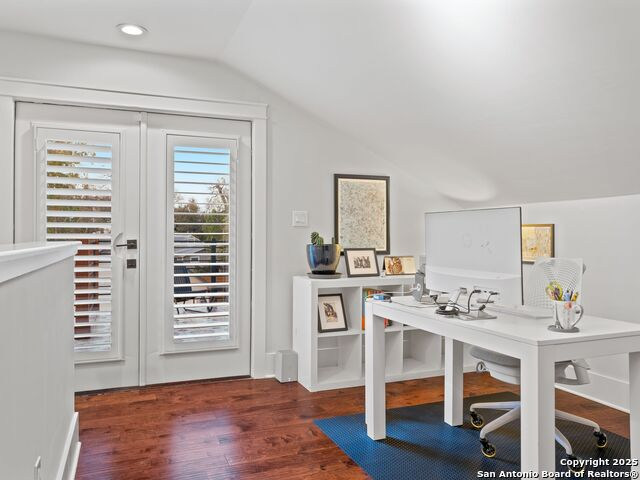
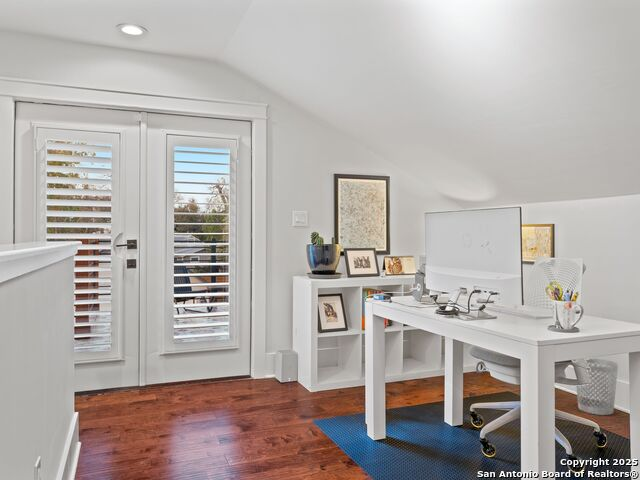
+ wastebasket (596, 386)
